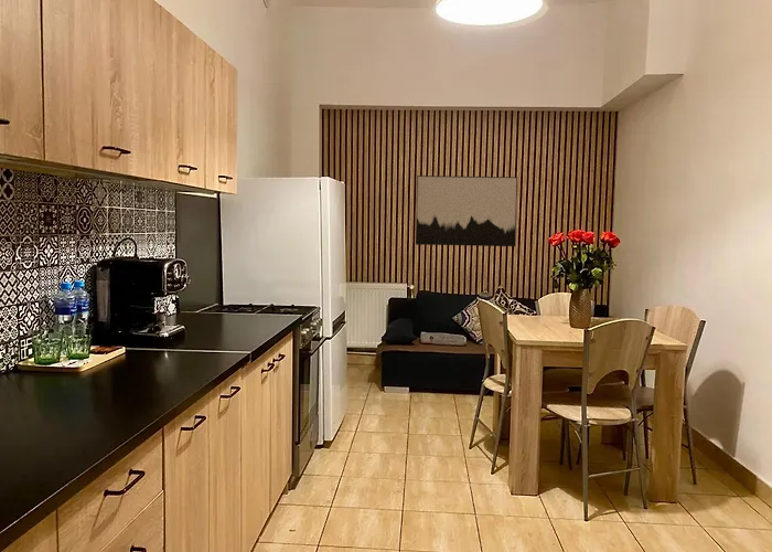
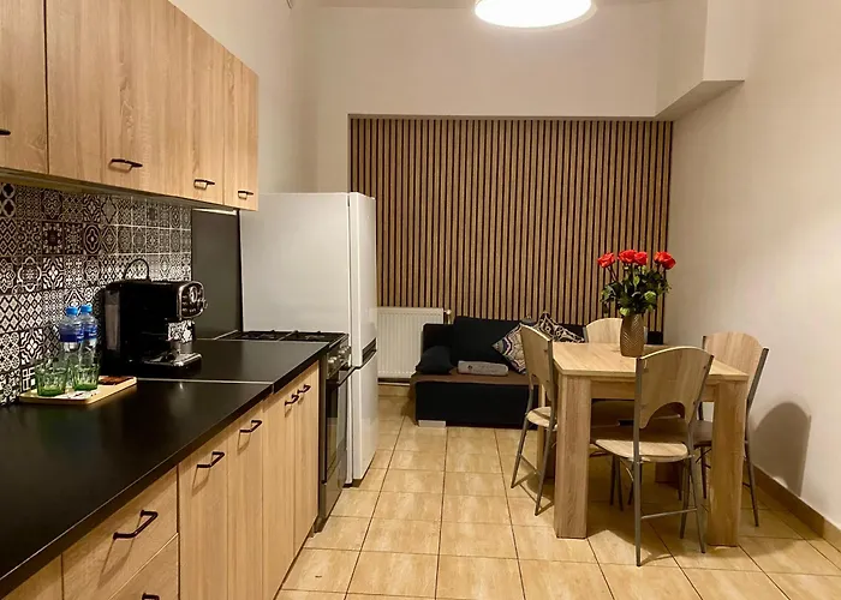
- wall art (465, 211)
